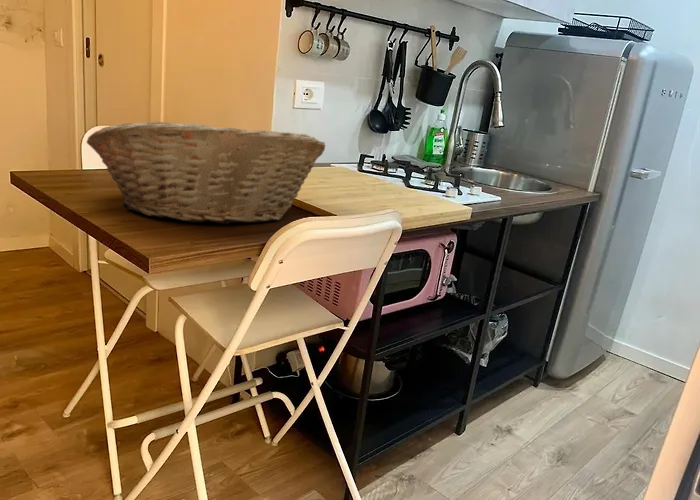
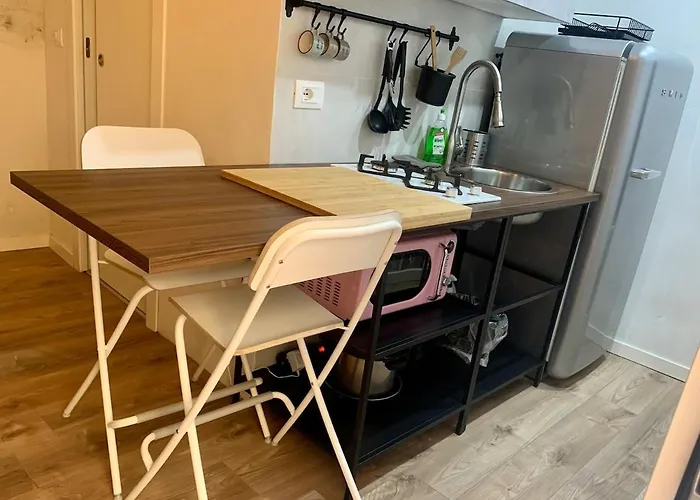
- fruit basket (211, 165)
